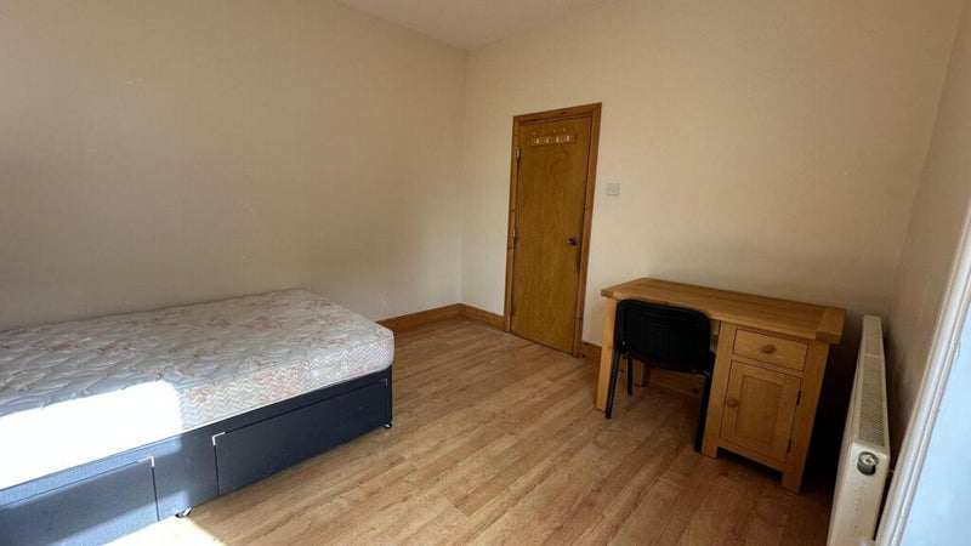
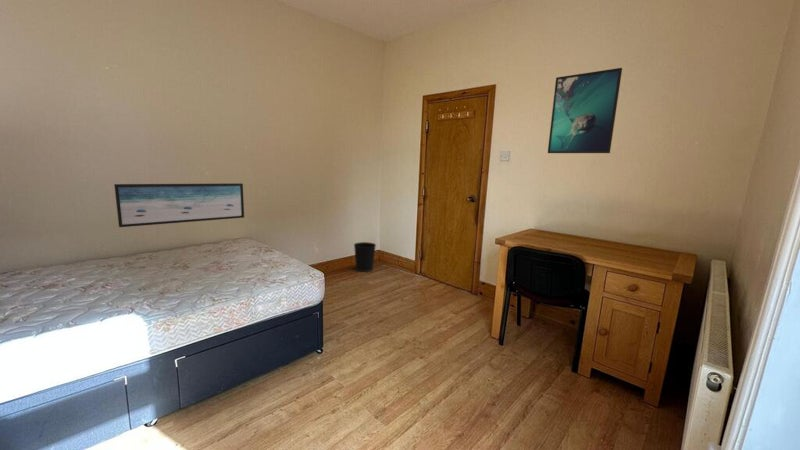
+ wastebasket (364, 257)
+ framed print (582, 113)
+ wall art (187, 202)
